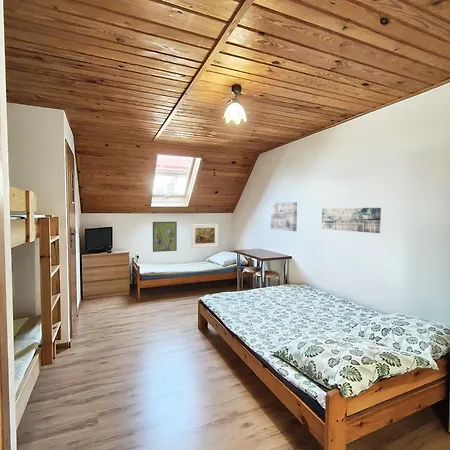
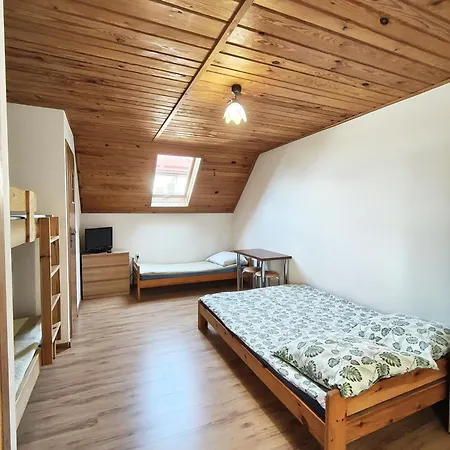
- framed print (205, 235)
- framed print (164, 236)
- wall art (348, 219)
- wall art (283, 216)
